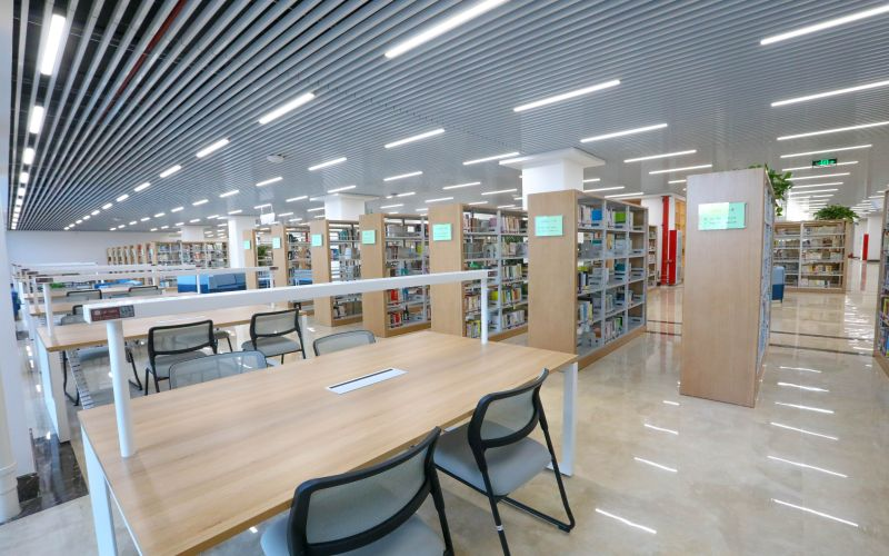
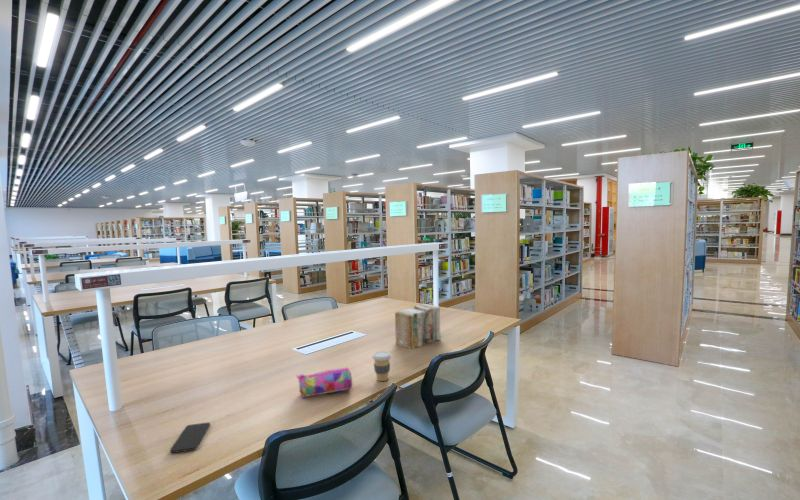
+ books (418, 324)
+ pencil case (325, 381)
+ coffee cup (382, 366)
+ smartphone (191, 436)
